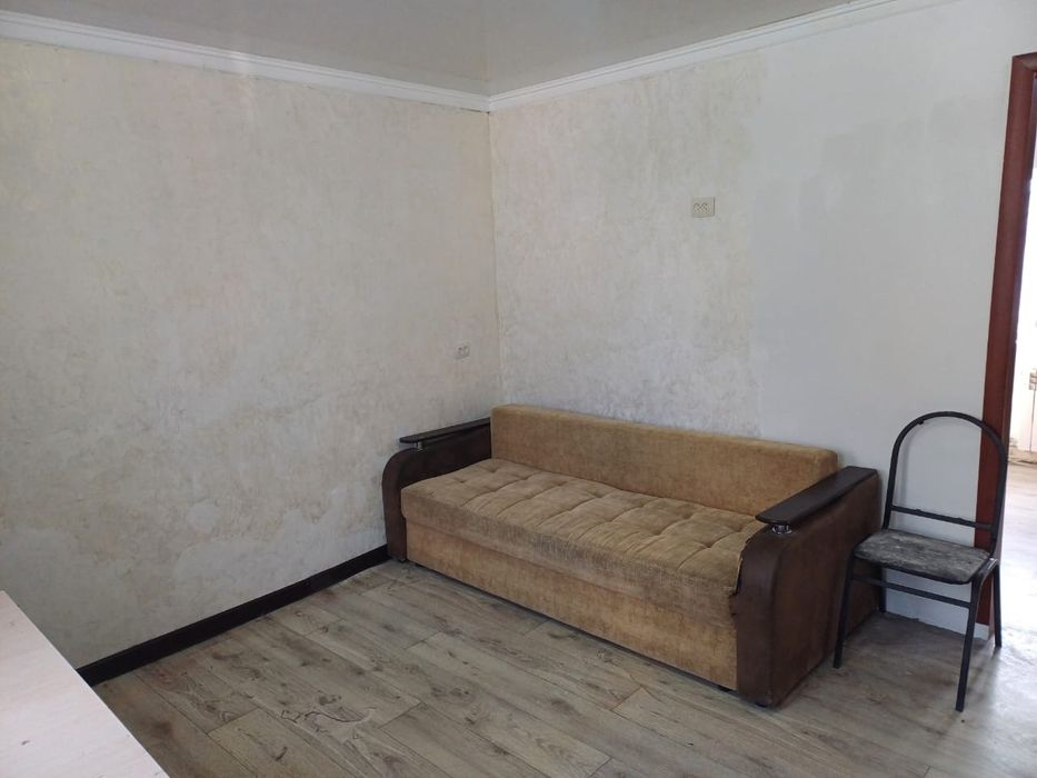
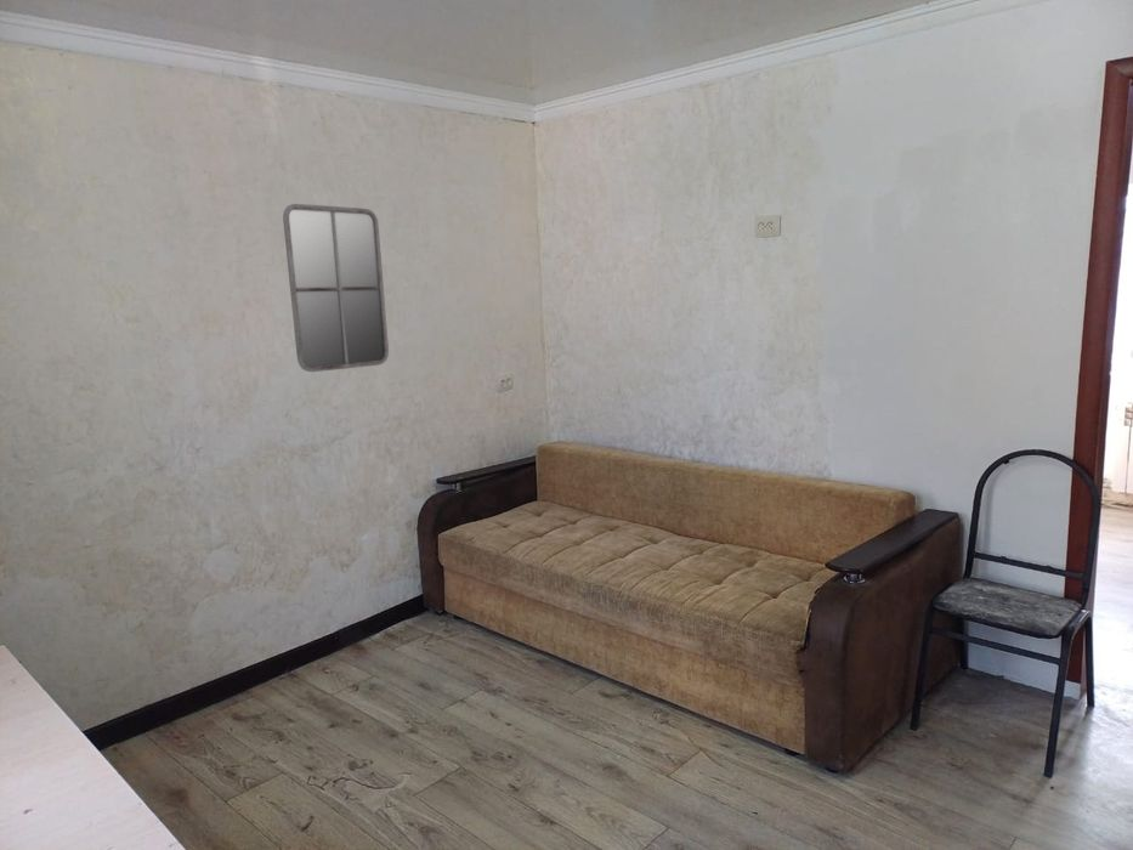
+ home mirror (338, 288)
